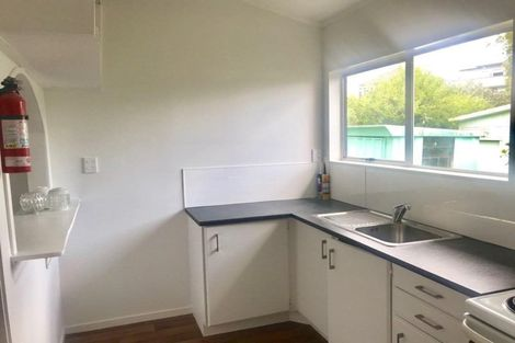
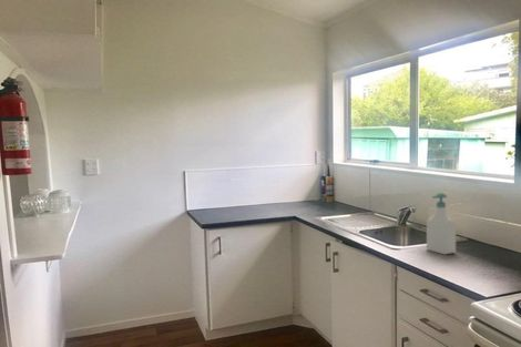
+ soap bottle (439, 222)
